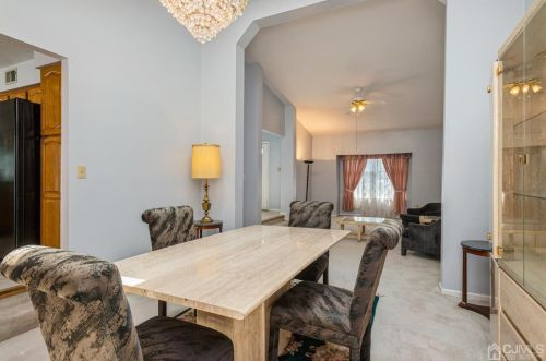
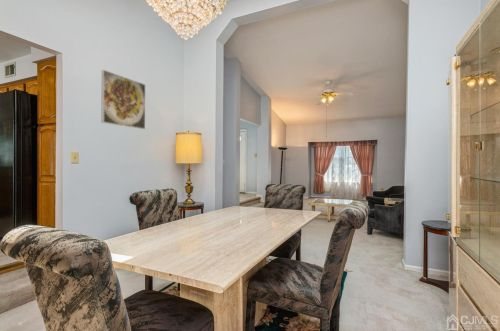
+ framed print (125, 102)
